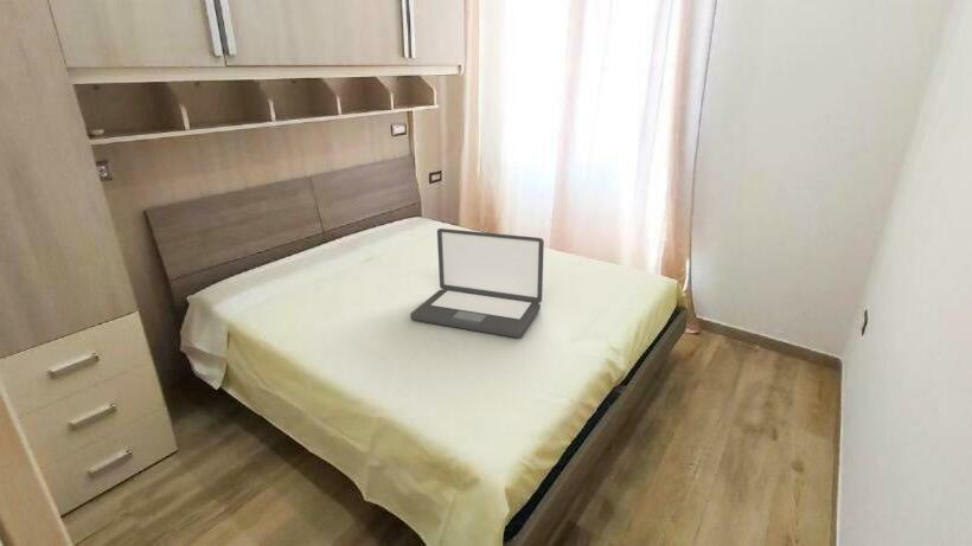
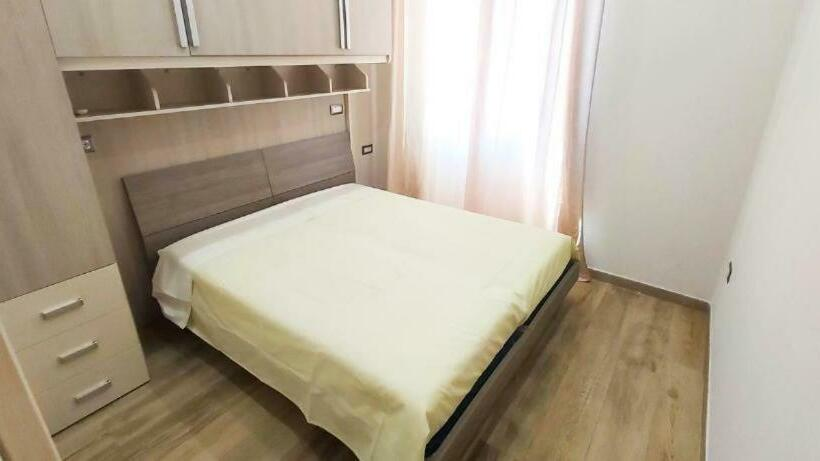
- laptop (475, 278)
